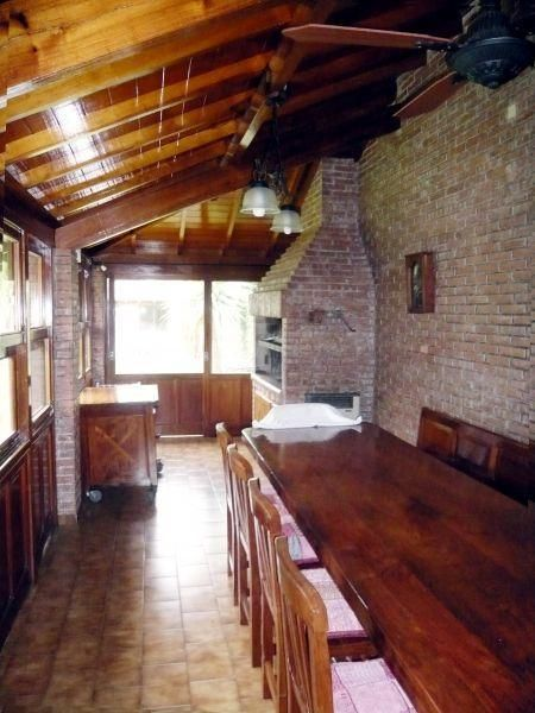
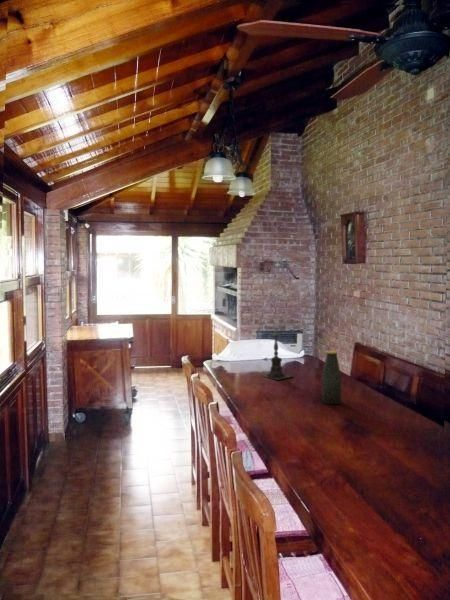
+ candle holder (276, 351)
+ bottle (331, 376)
